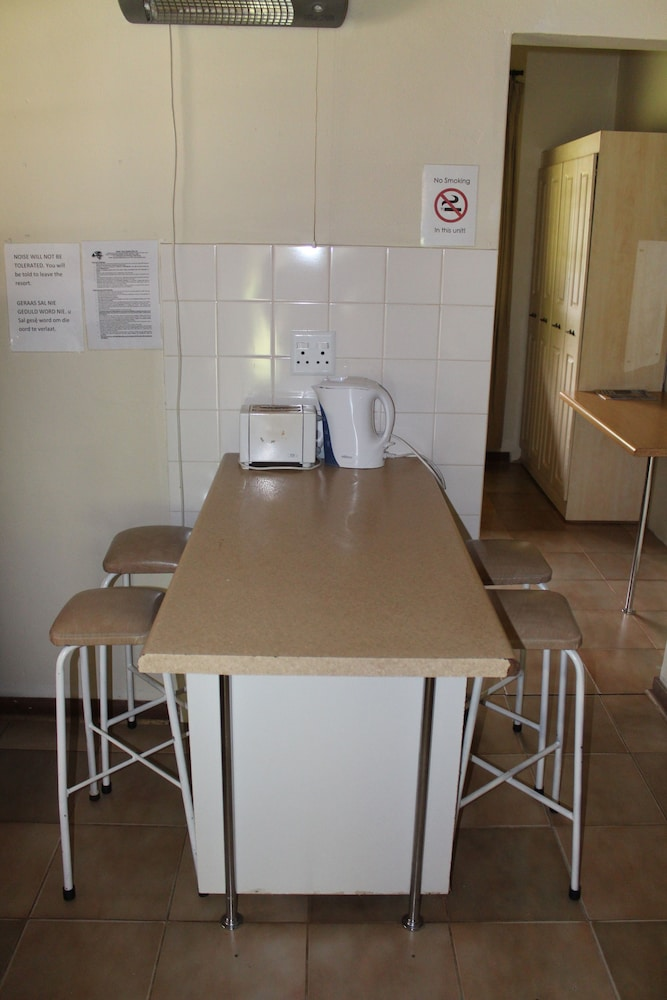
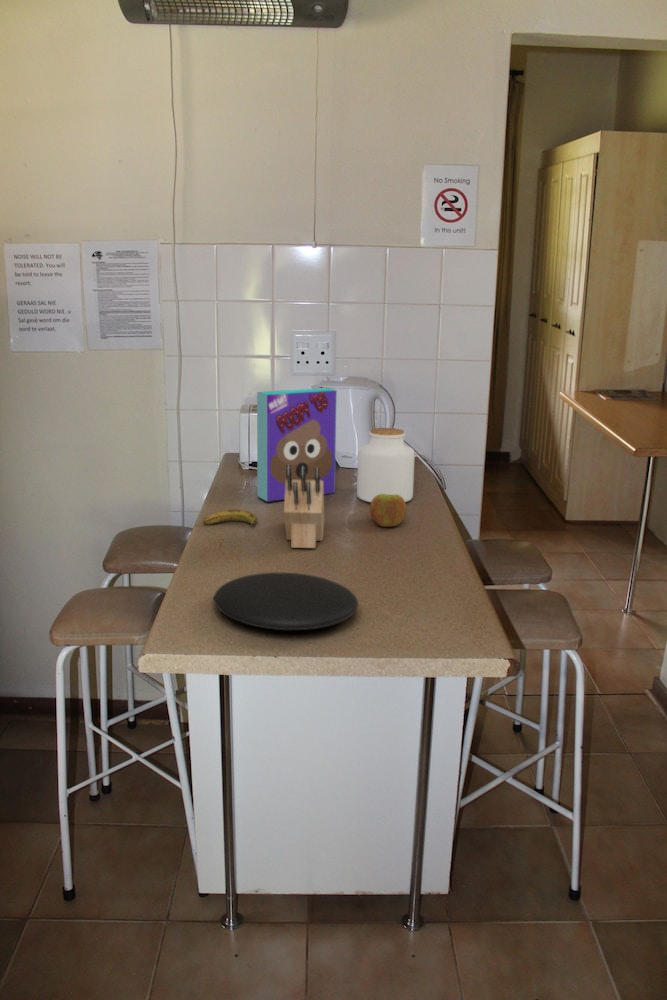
+ plate (285, 599)
+ banana (230, 518)
+ jar (385, 464)
+ knife block (304, 498)
+ apple (388, 509)
+ cereal box (296, 443)
